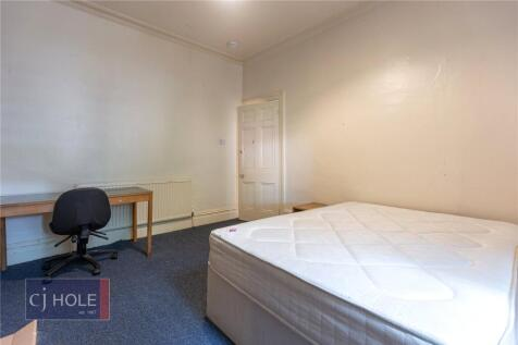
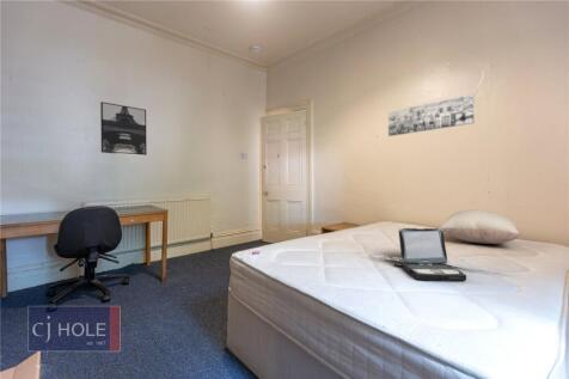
+ pillow (478, 226)
+ laptop (428, 251)
+ wall art (426, 117)
+ wall art (124, 129)
